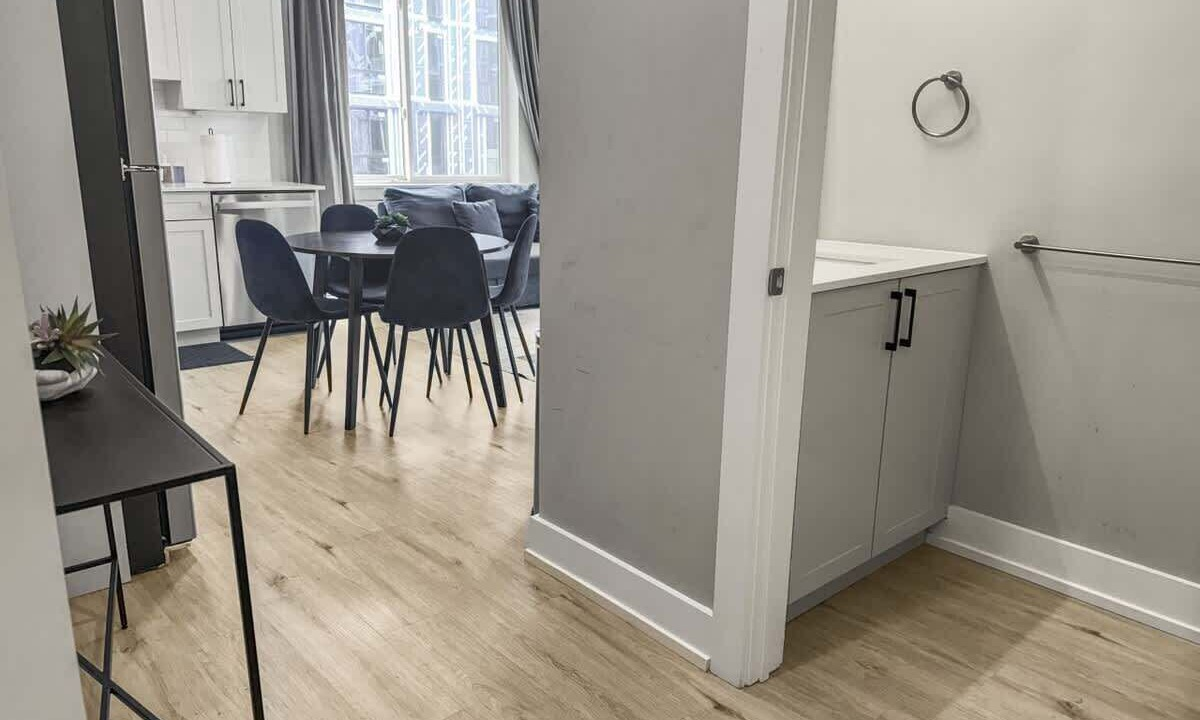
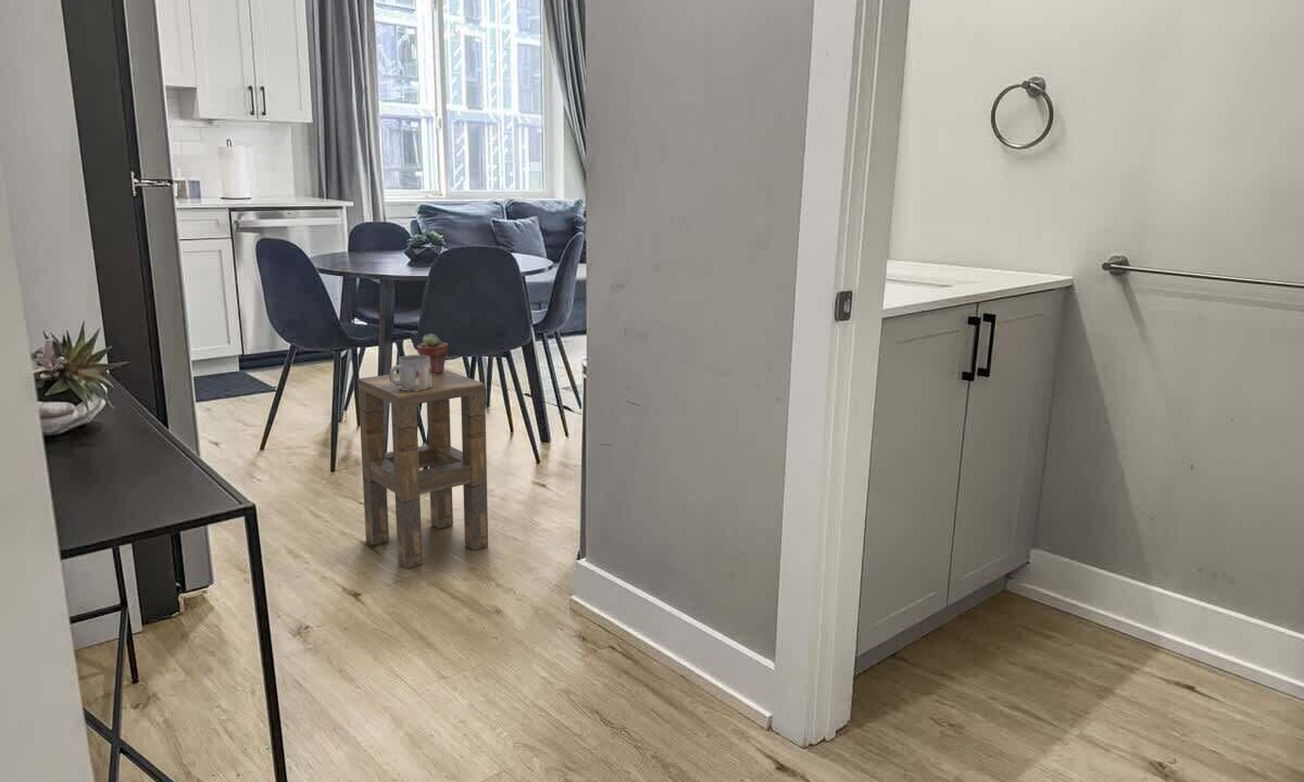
+ side table (424, 464)
+ potted succulent (432, 352)
+ mug (410, 373)
